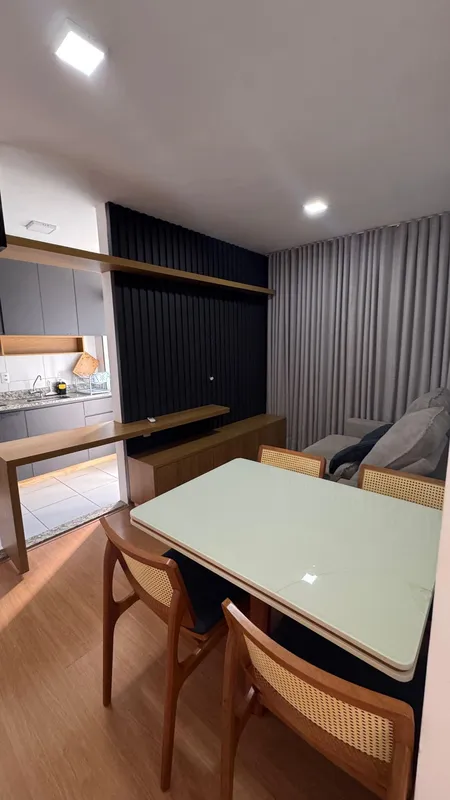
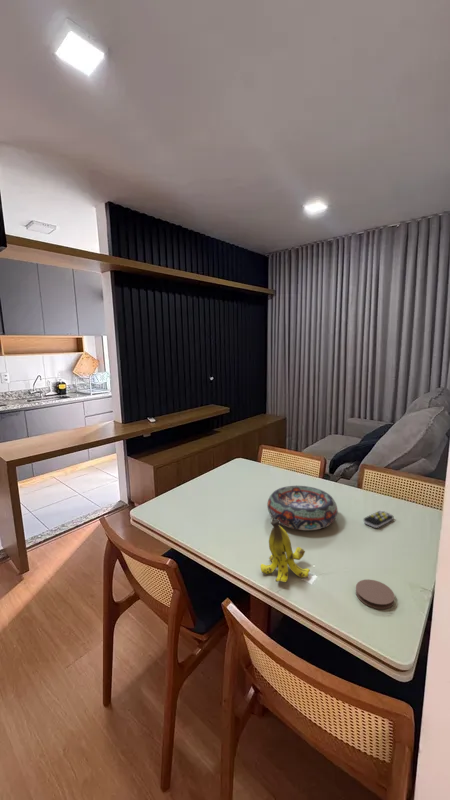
+ remote control (378, 518)
+ decorative bowl (301, 506)
+ banana (284, 544)
+ coaster (374, 593)
